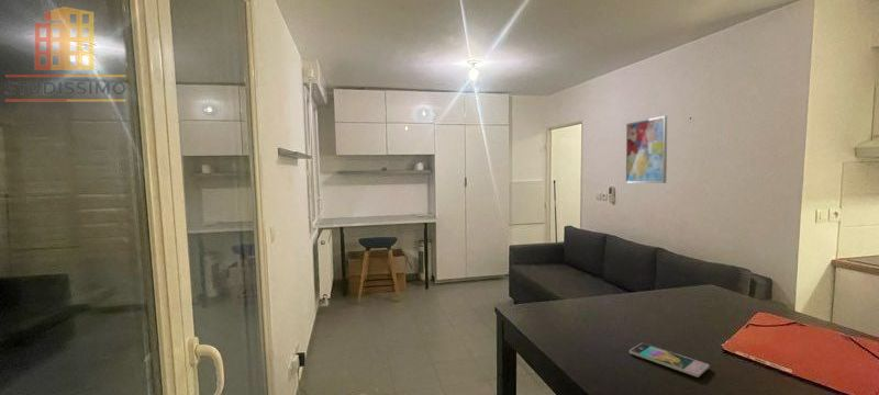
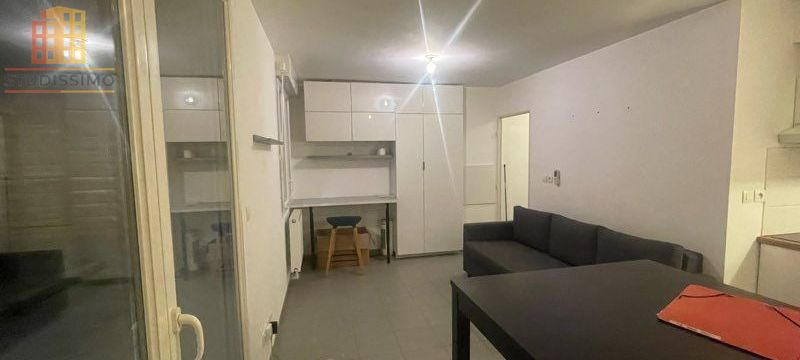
- smartphone (667, 358)
- wall art (645, 151)
